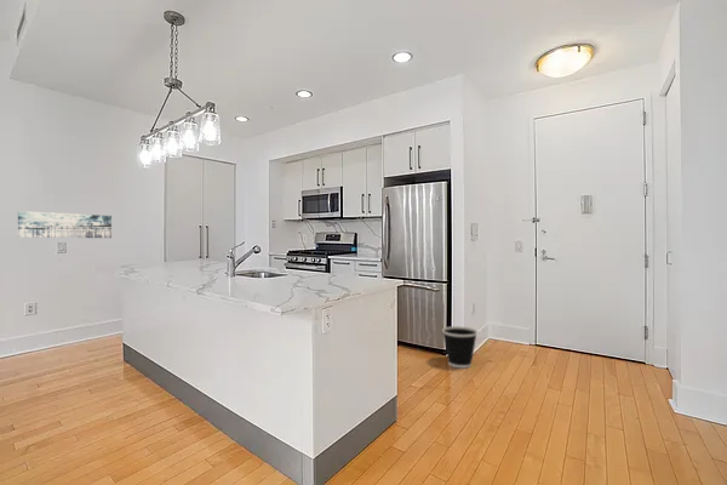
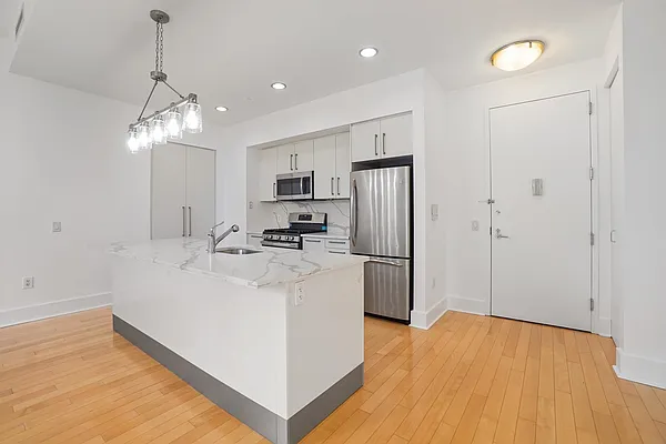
- wall art (68, 226)
- wastebasket (459, 347)
